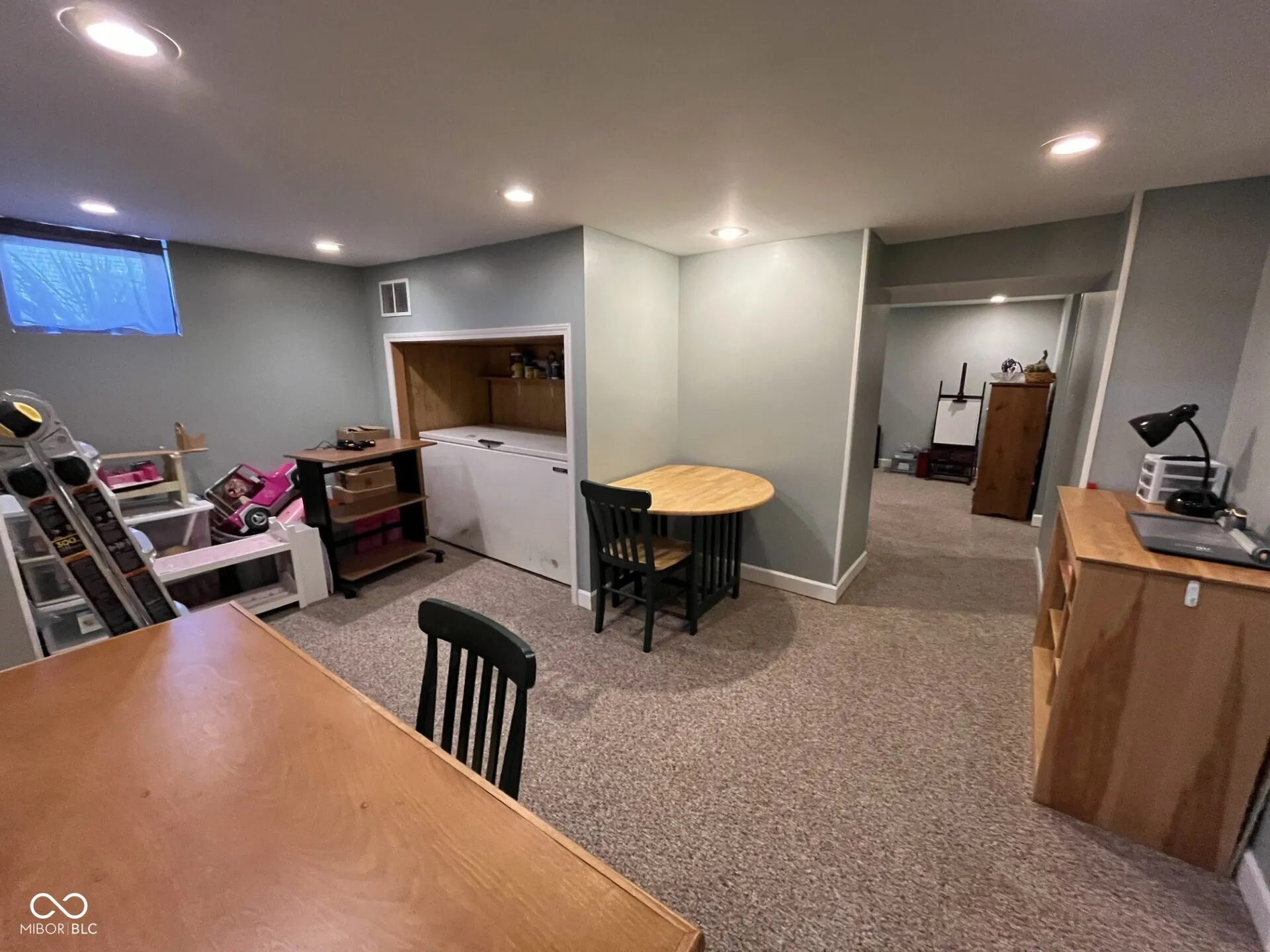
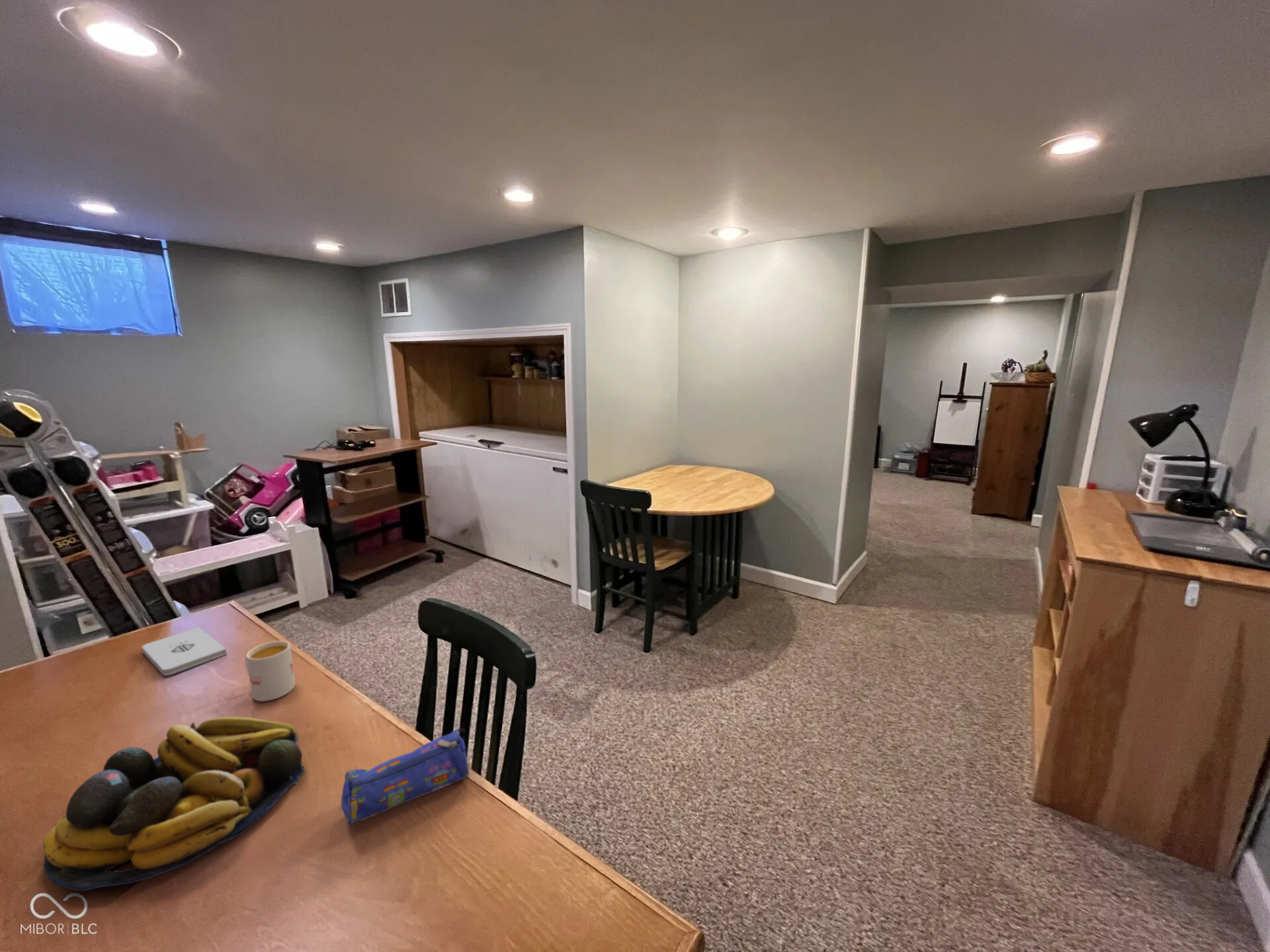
+ fruit bowl (185, 769)
+ pencil case (409, 773)
+ mug (266, 669)
+ notepad (183, 650)
